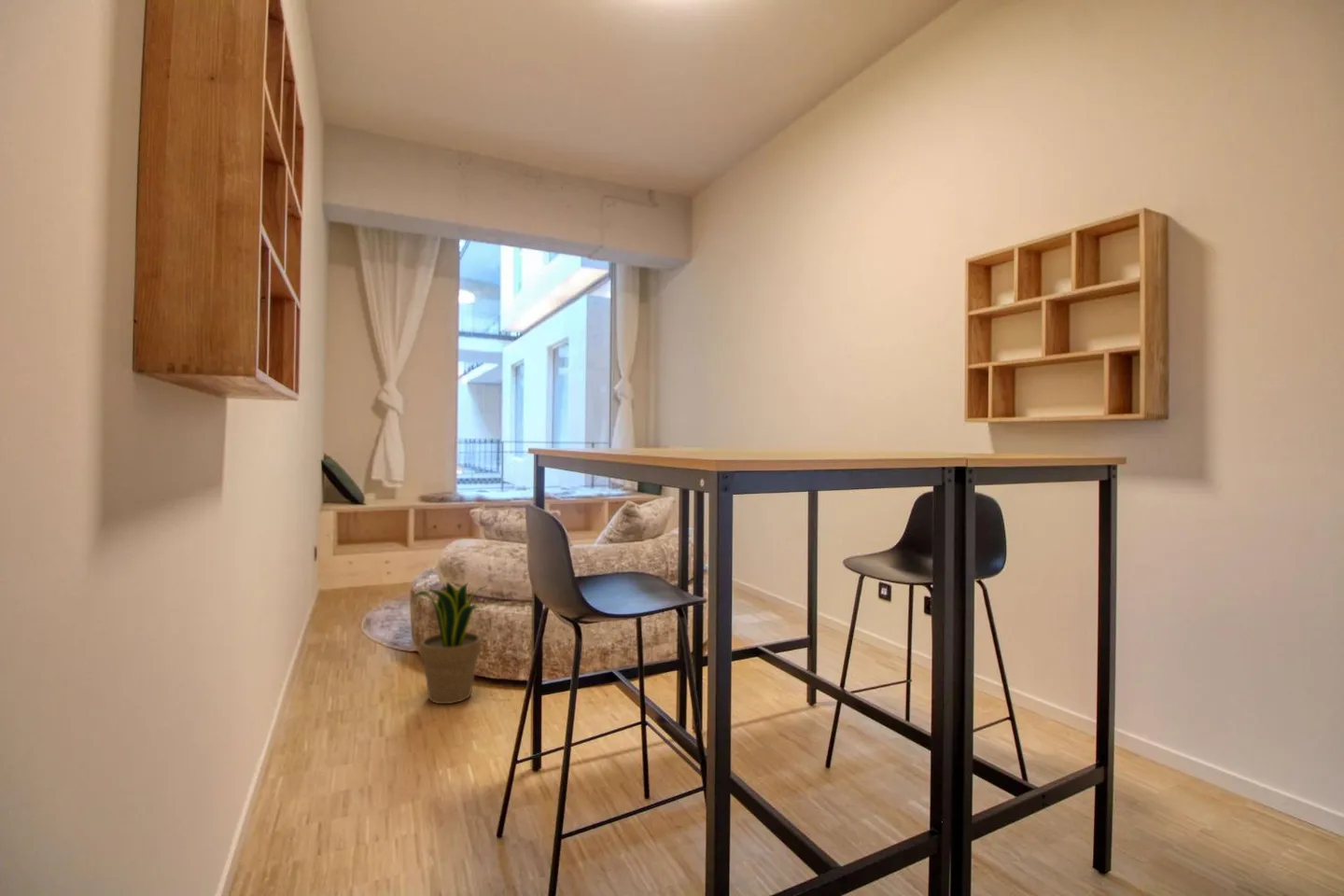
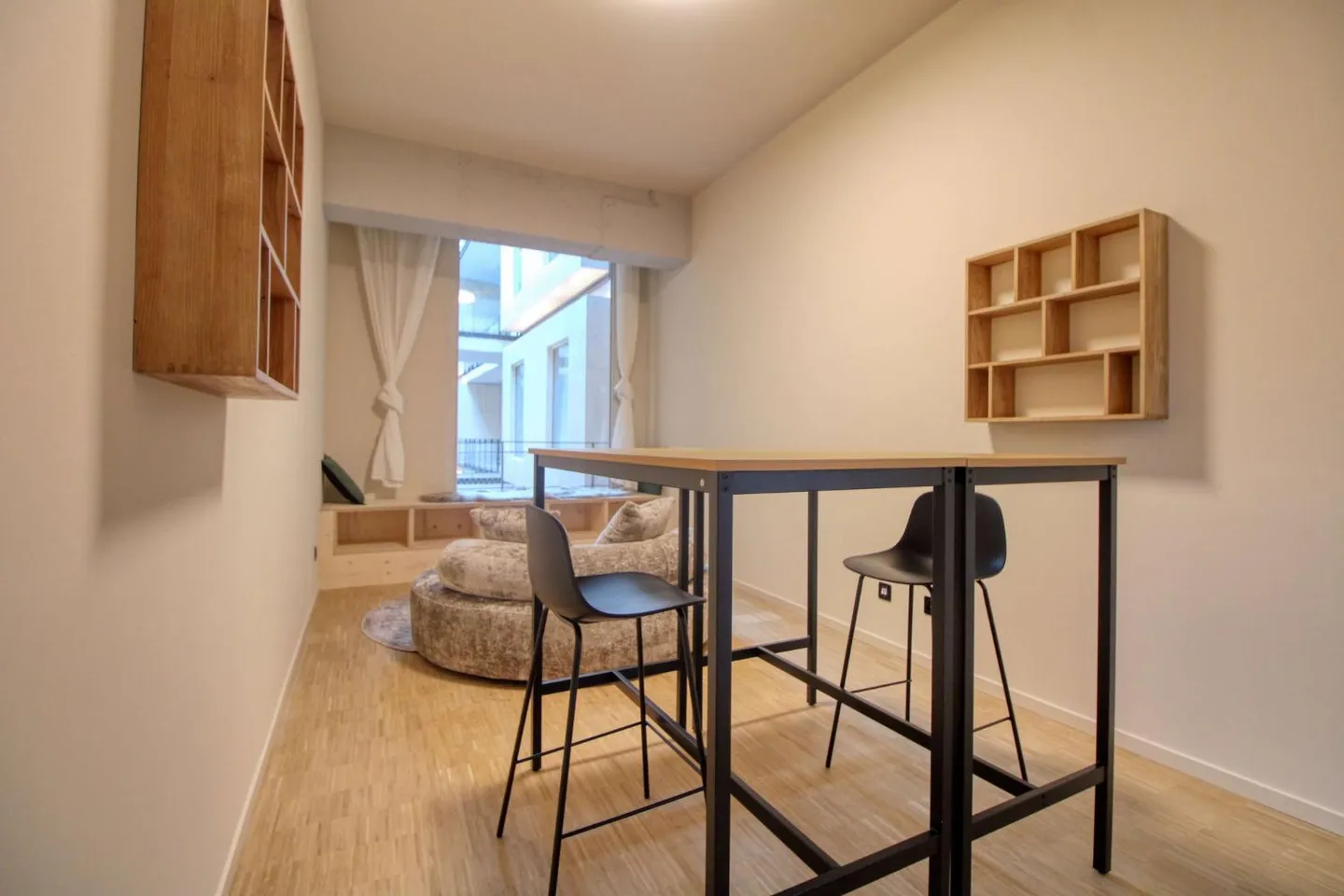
- potted plant (452, 638)
